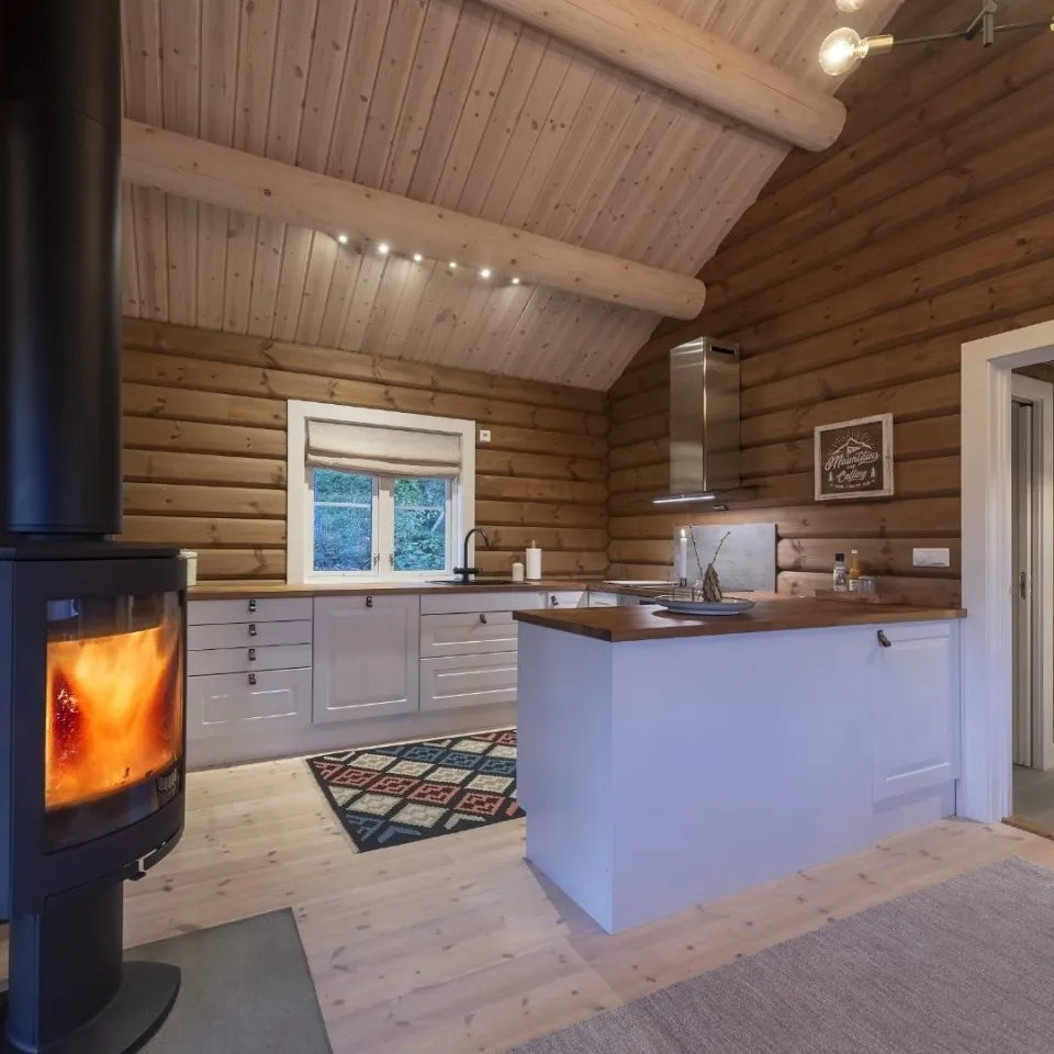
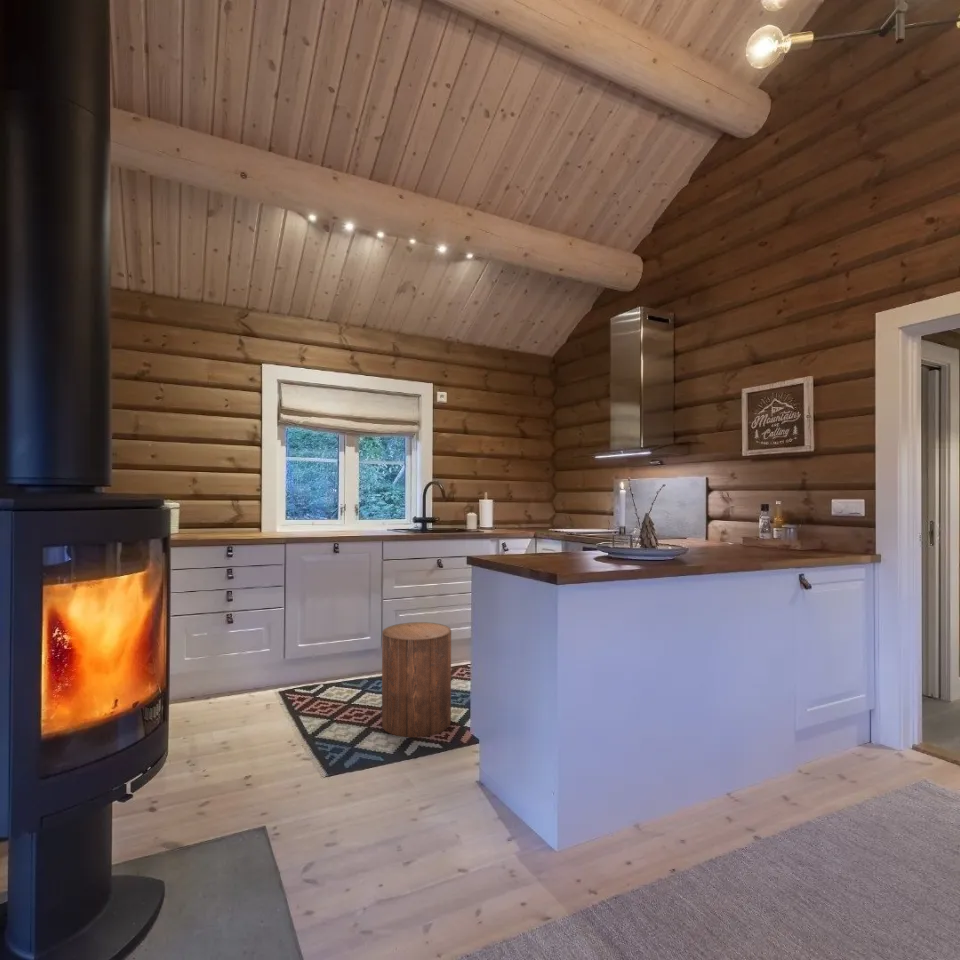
+ stool (416, 676)
